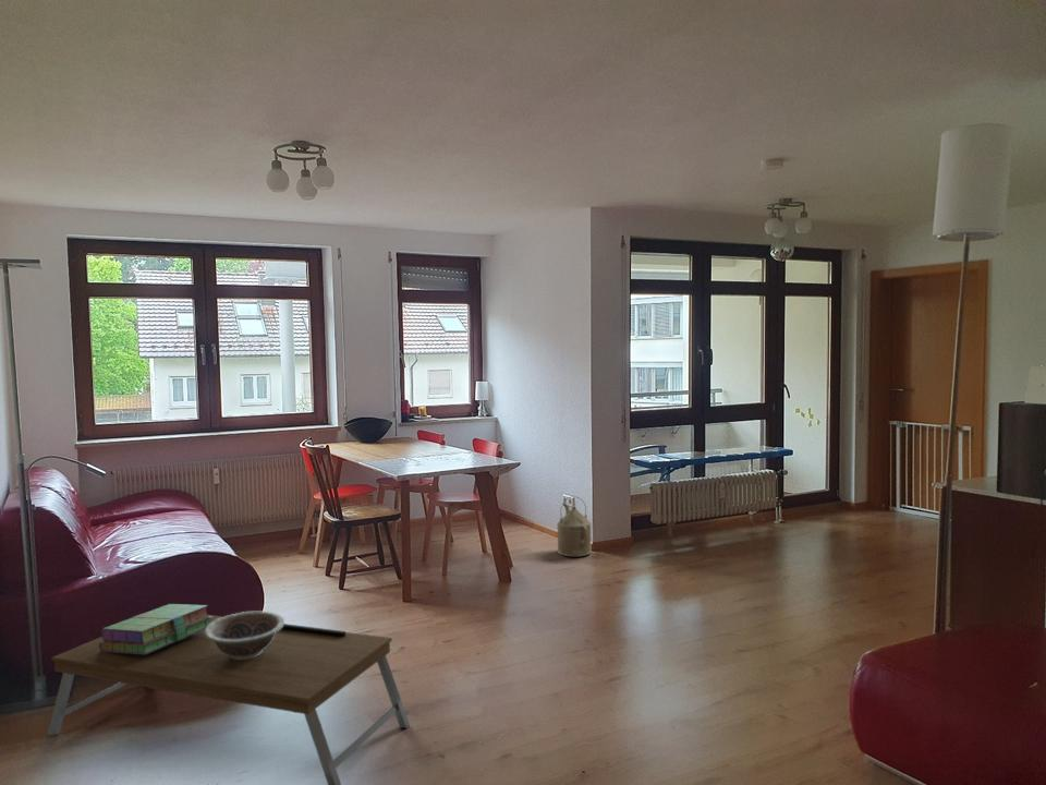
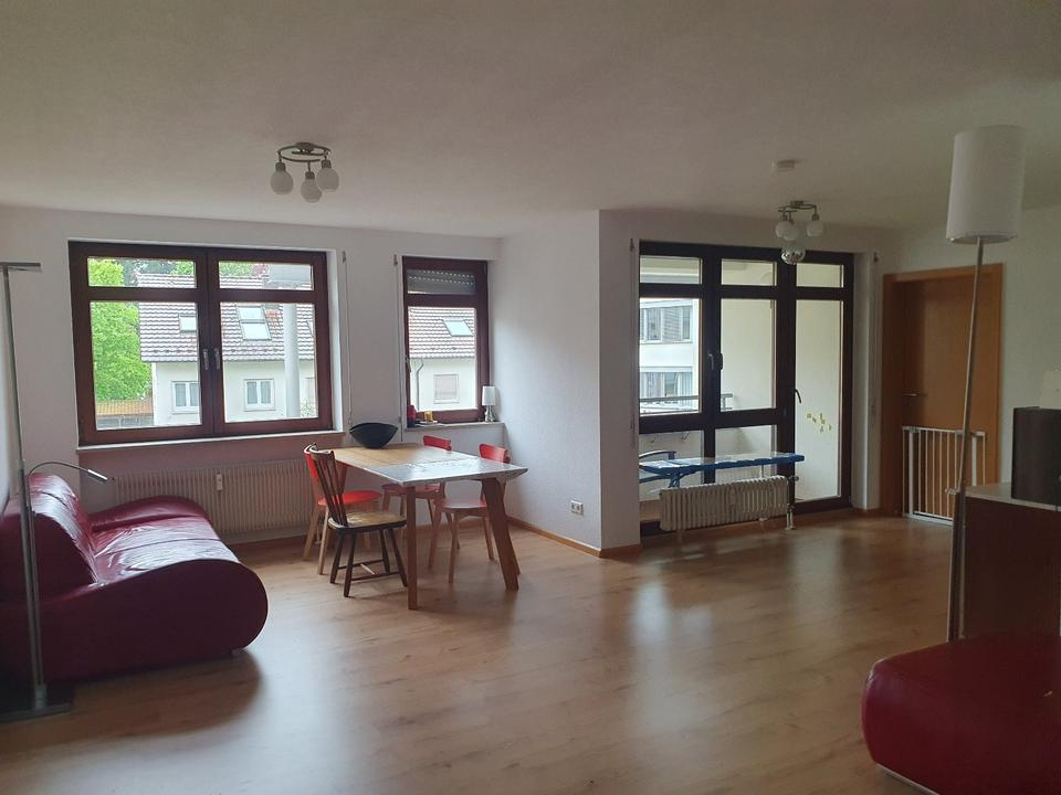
- decorative bowl (245, 633)
- stack of books (158, 625)
- coffee table (228, 687)
- watering can (574, 526)
